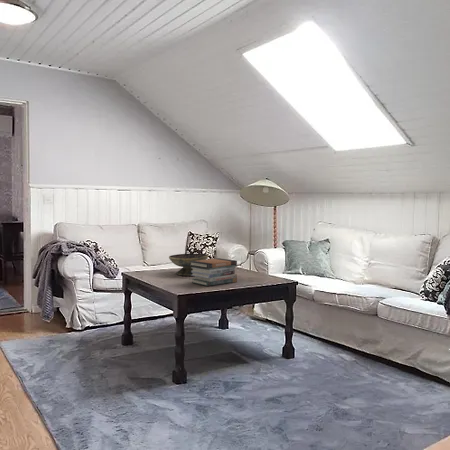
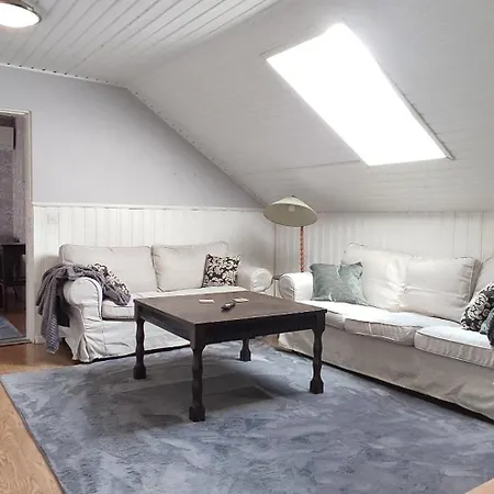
- book stack (213, 271)
- decorative bowl (188, 264)
